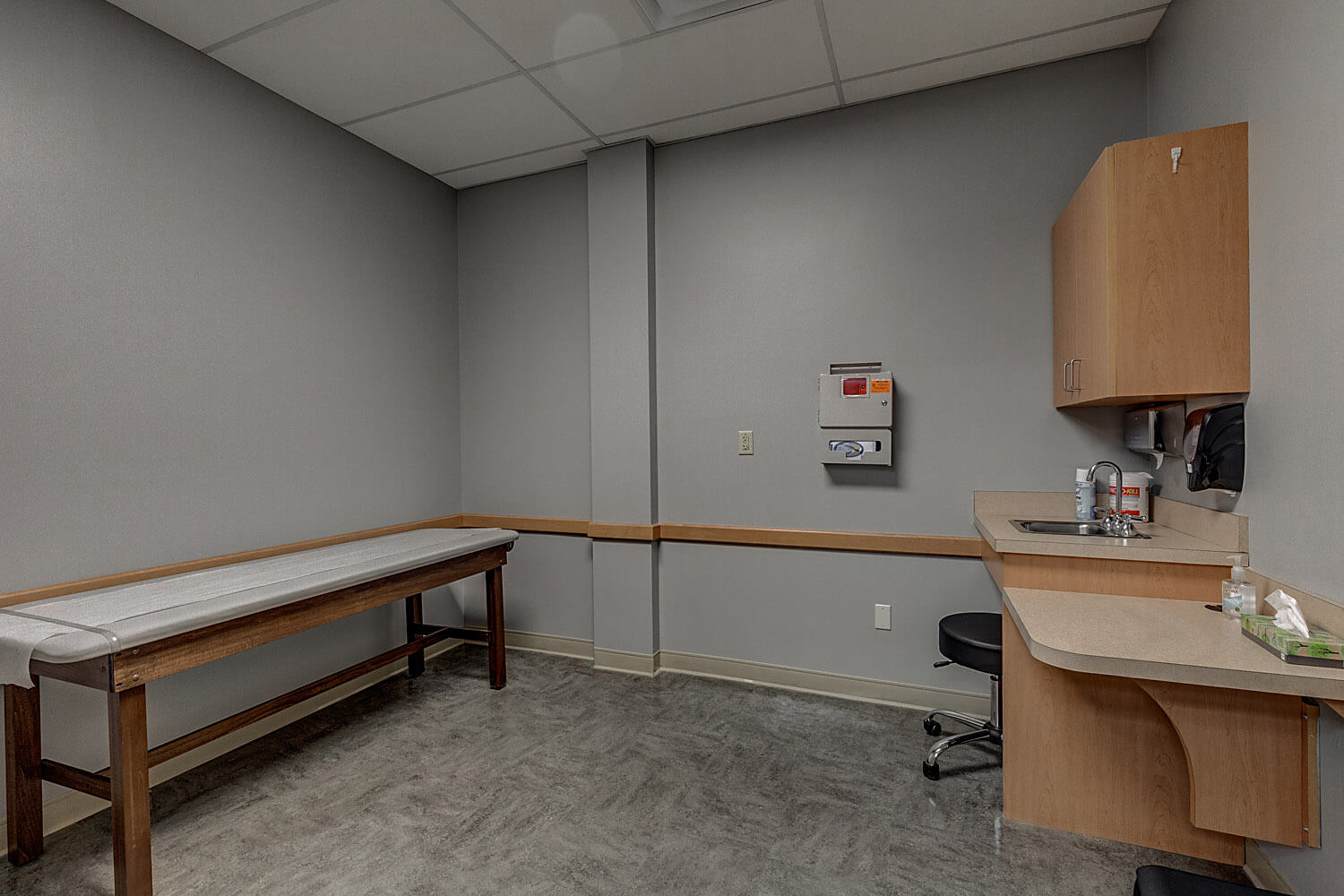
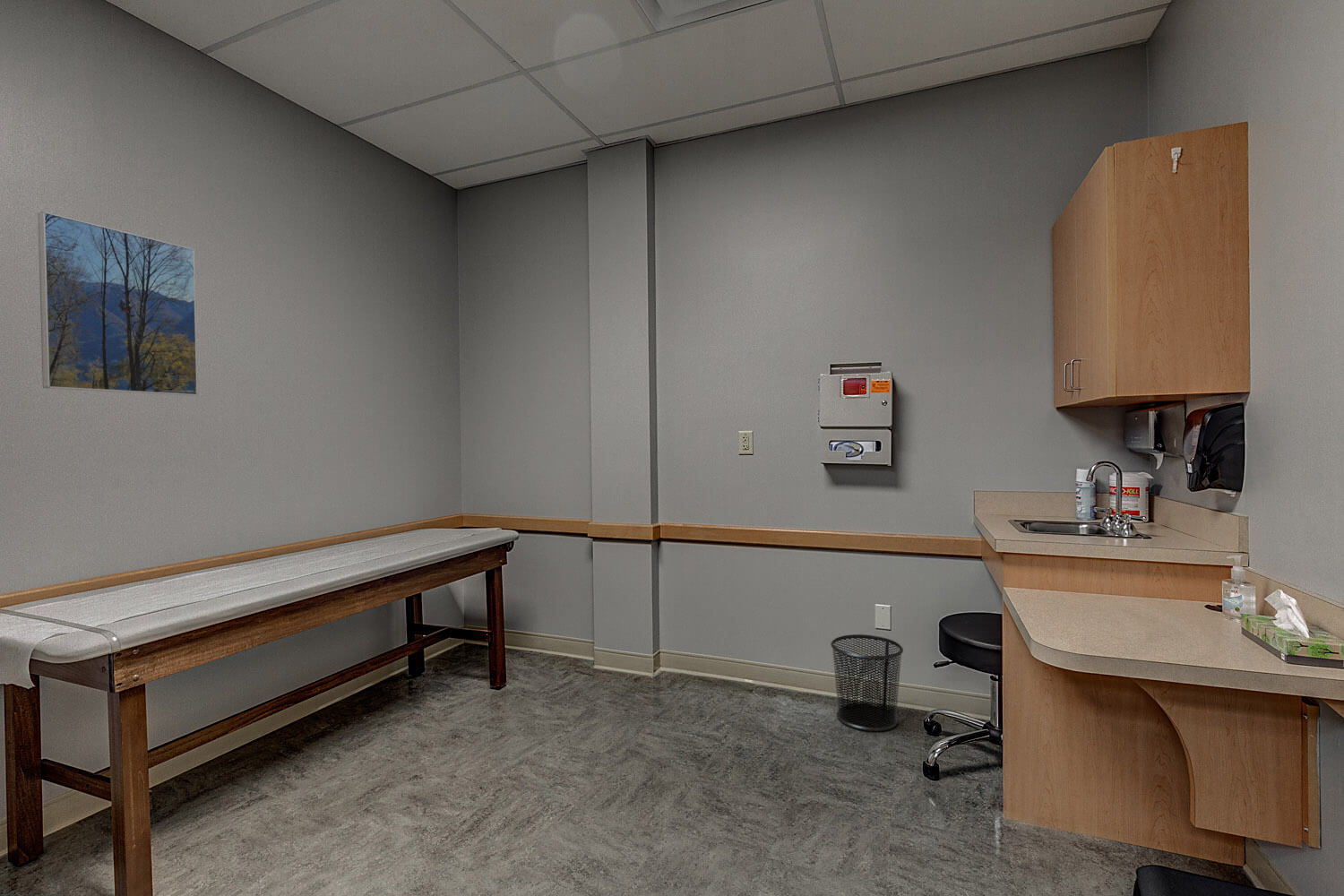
+ waste bin (866, 681)
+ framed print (125, 312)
